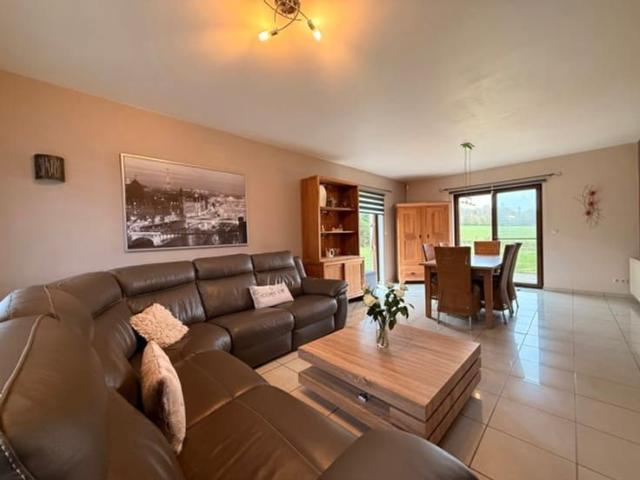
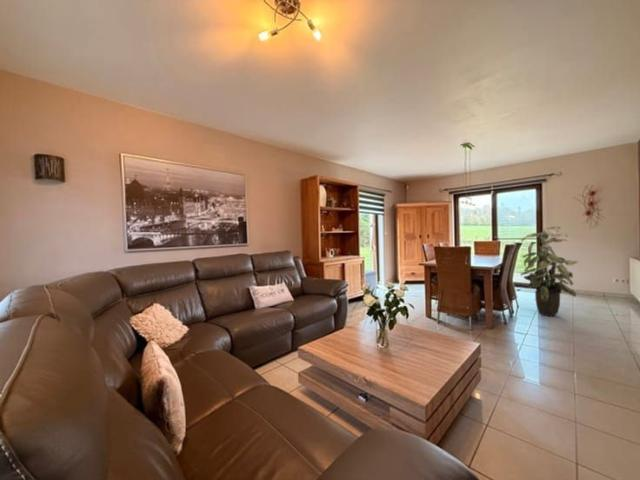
+ indoor plant (548, 271)
